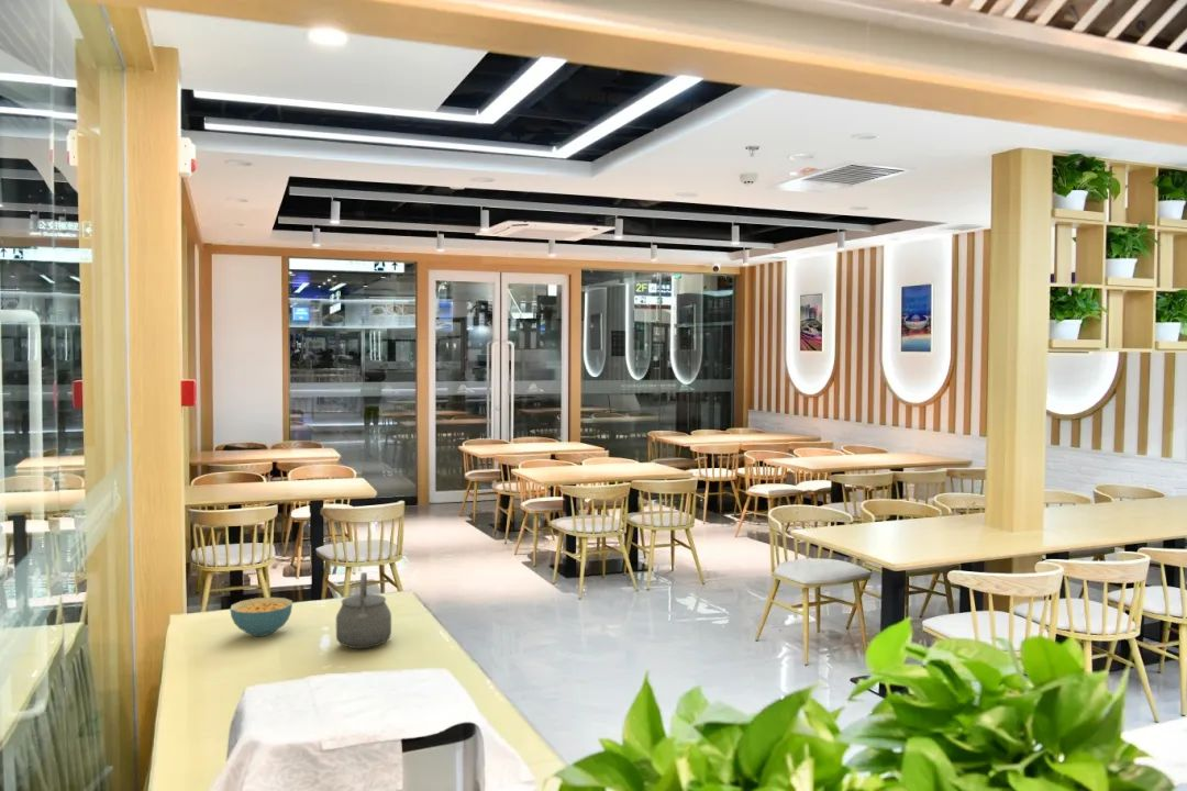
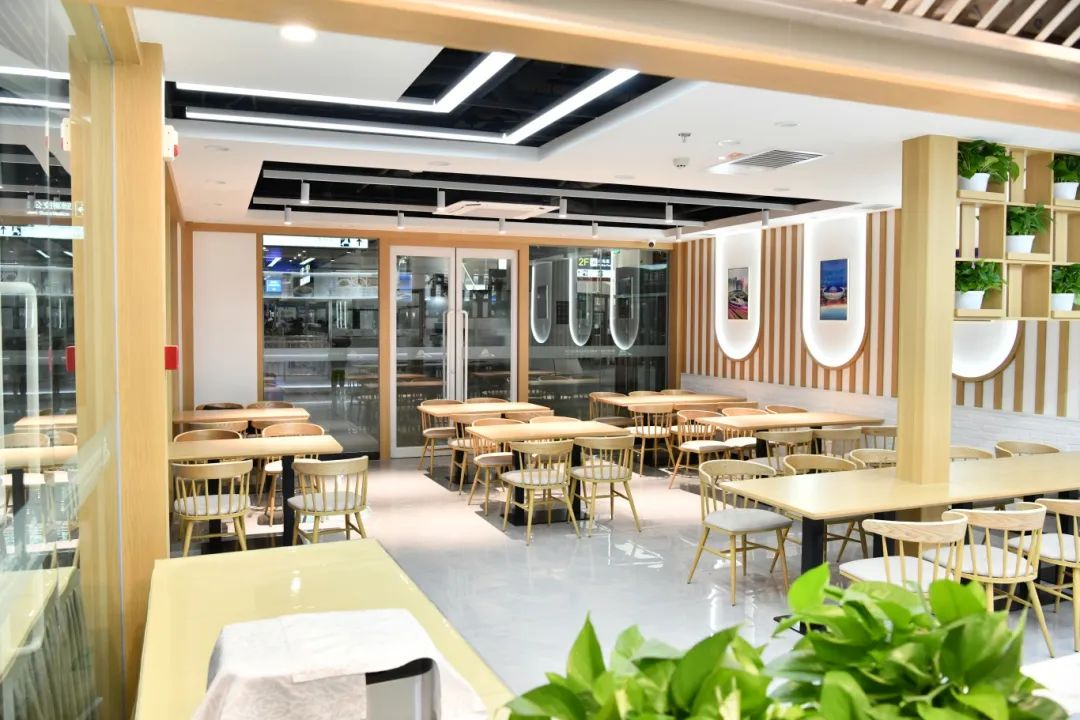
- cereal bowl (262, 619)
- tea kettle (364, 606)
